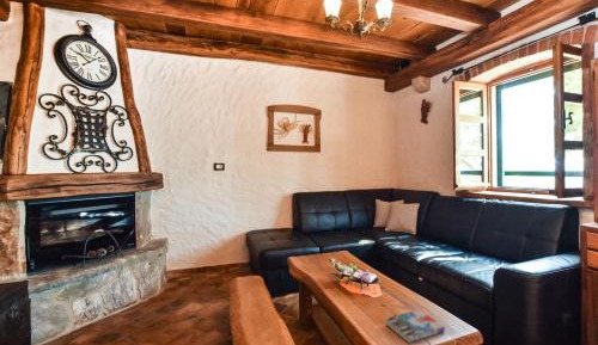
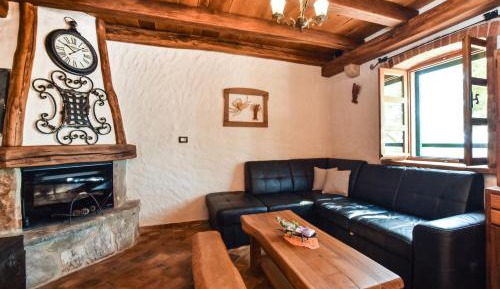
- book (414, 325)
